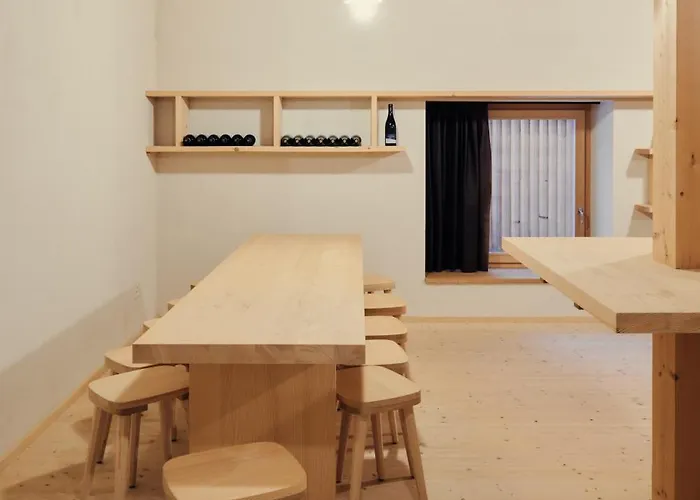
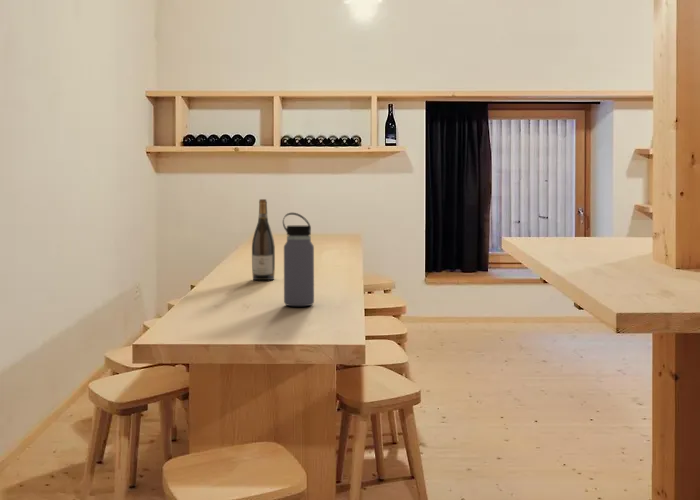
+ water bottle (298, 259)
+ wine bottle (263, 239)
